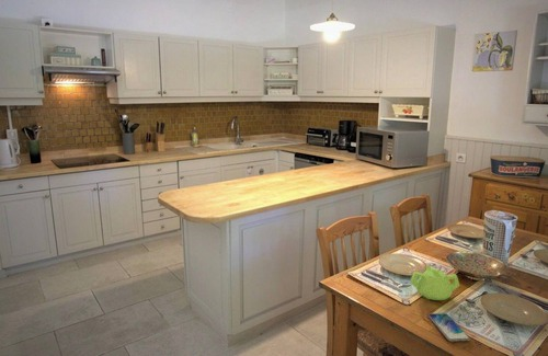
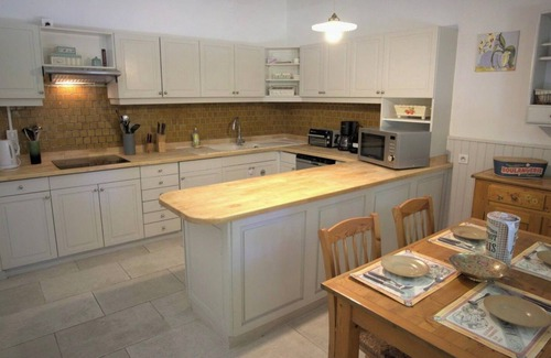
- teapot (433, 280)
- smartphone (447, 326)
